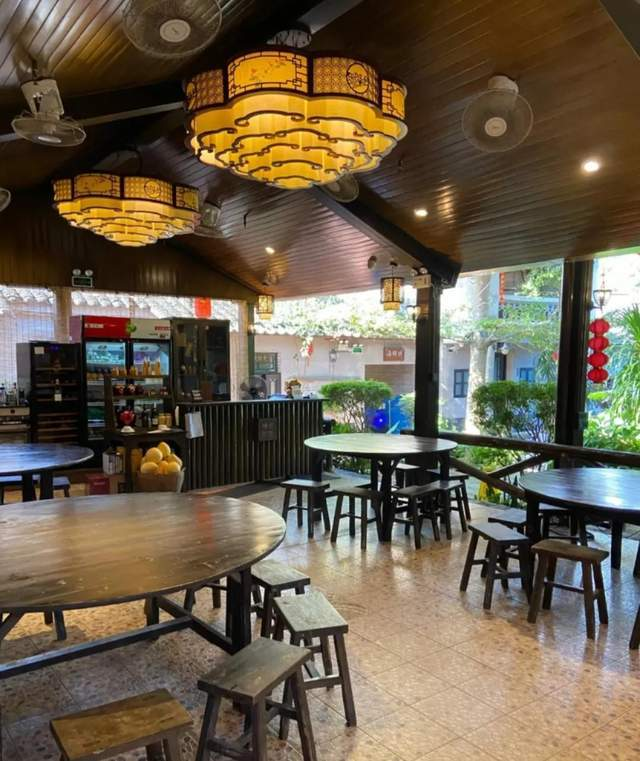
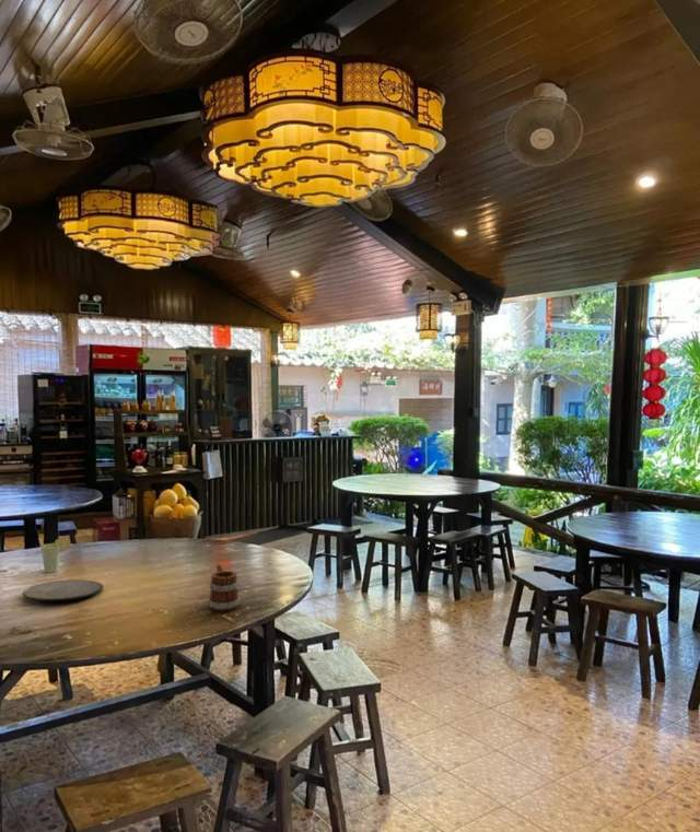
+ mug (222, 587)
+ cup (54, 553)
+ plate (63, 589)
